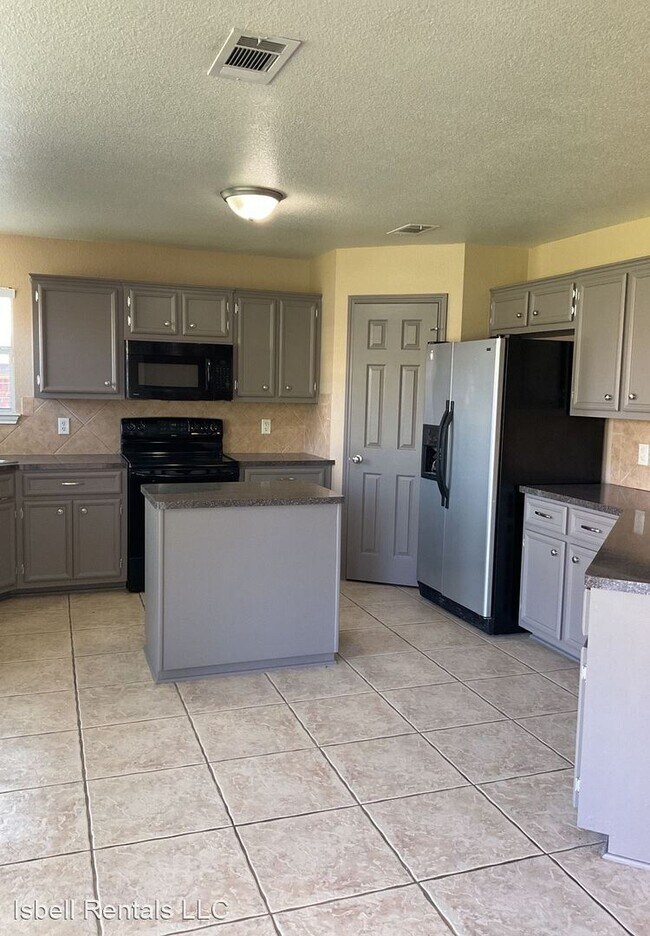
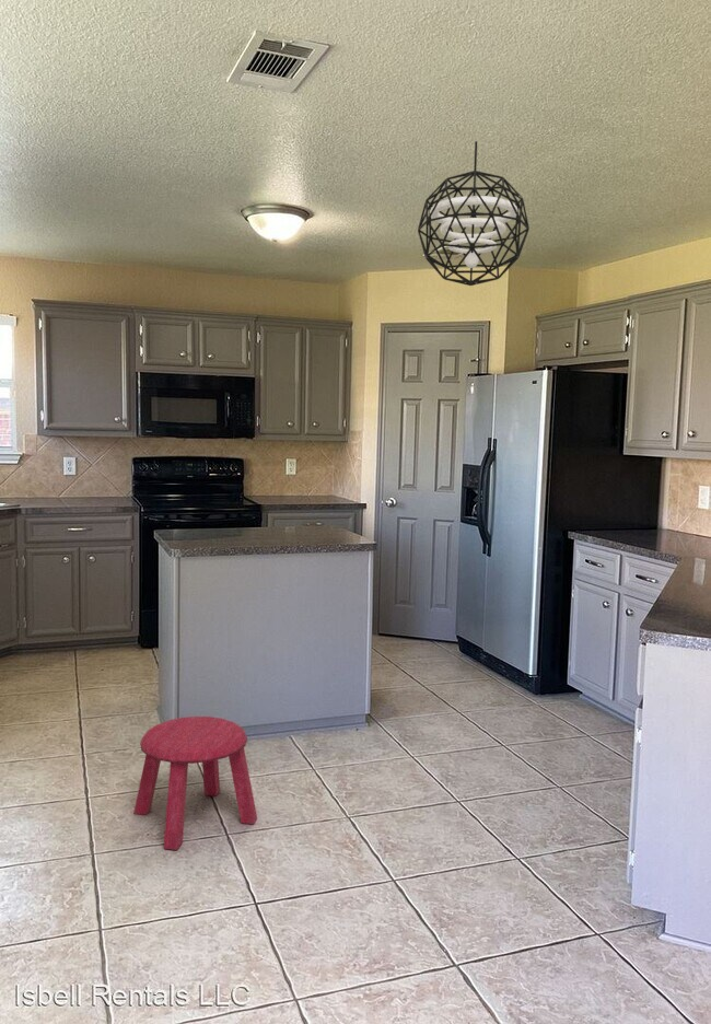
+ pendant light (473, 213)
+ stool (186, 775)
